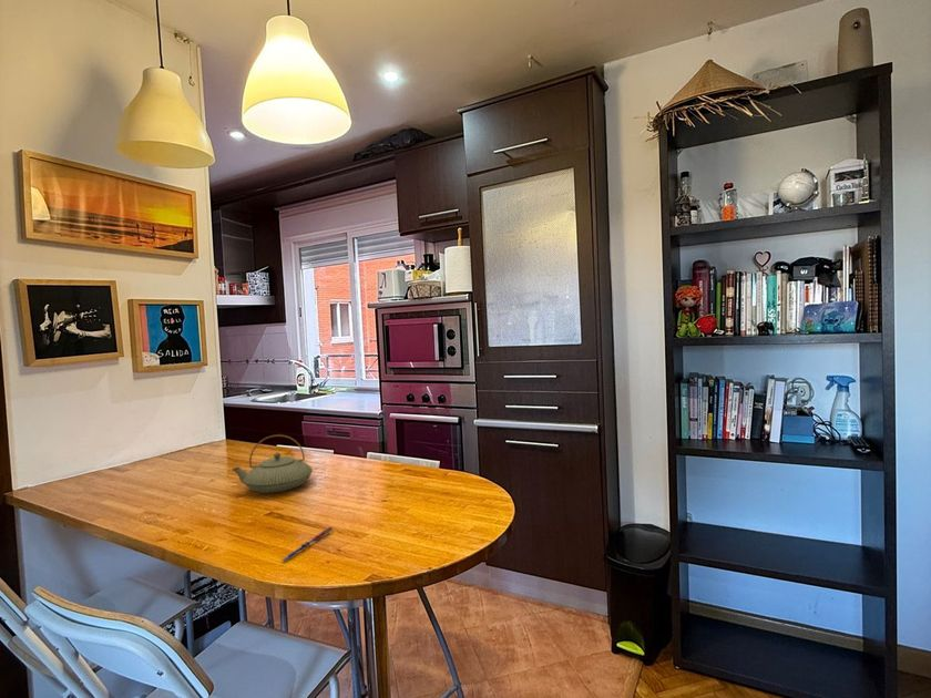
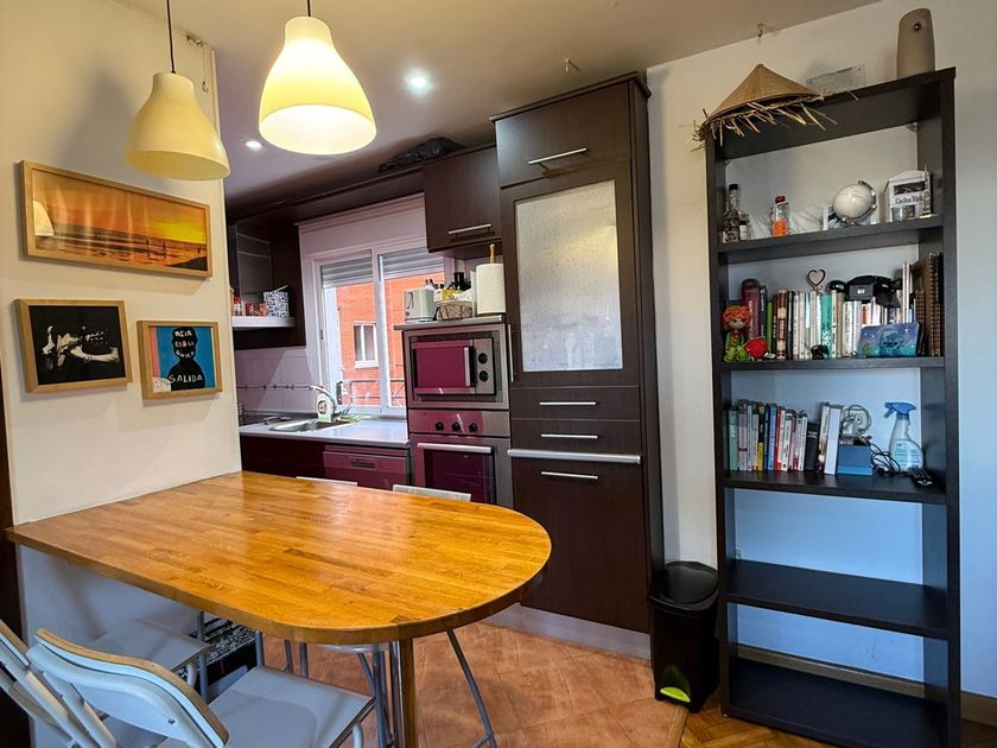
- pen (308, 542)
- teapot (273, 461)
